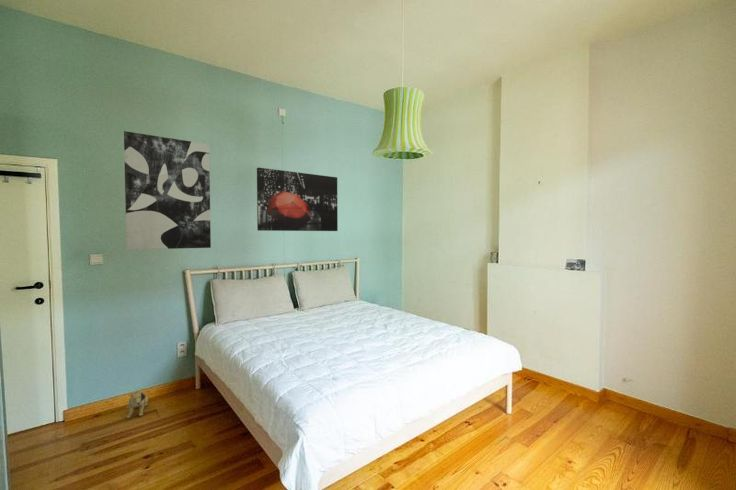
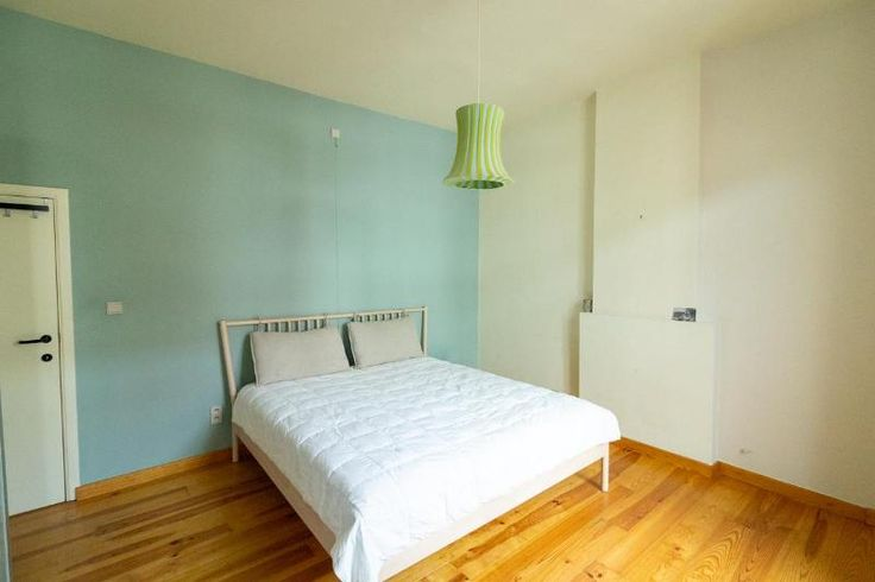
- wall art (300, 202)
- plush toy (137, 396)
- wall art (170, 193)
